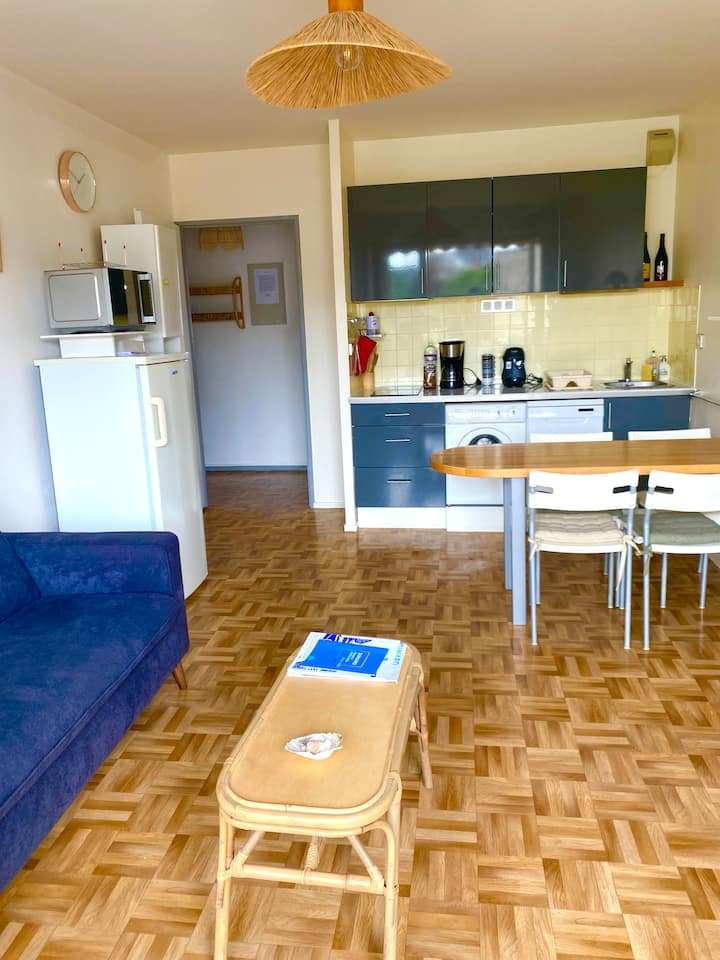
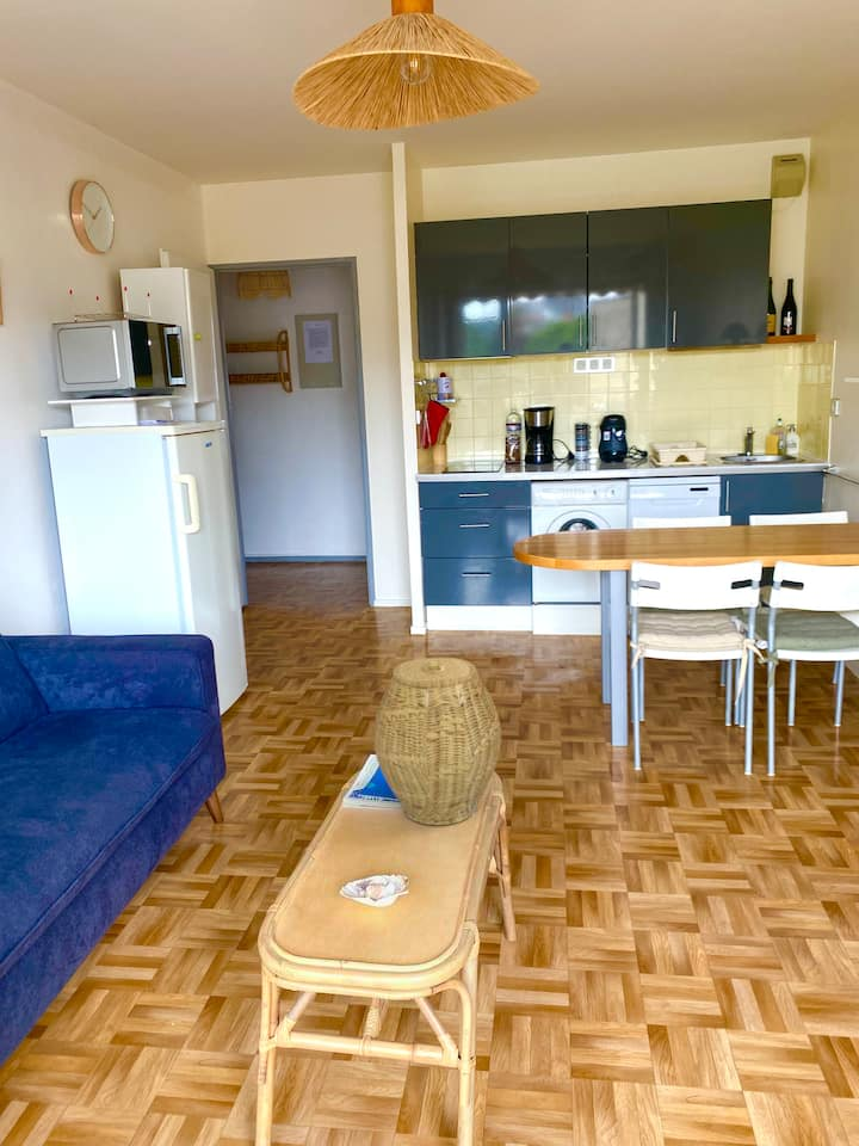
+ woven basket (437, 735)
